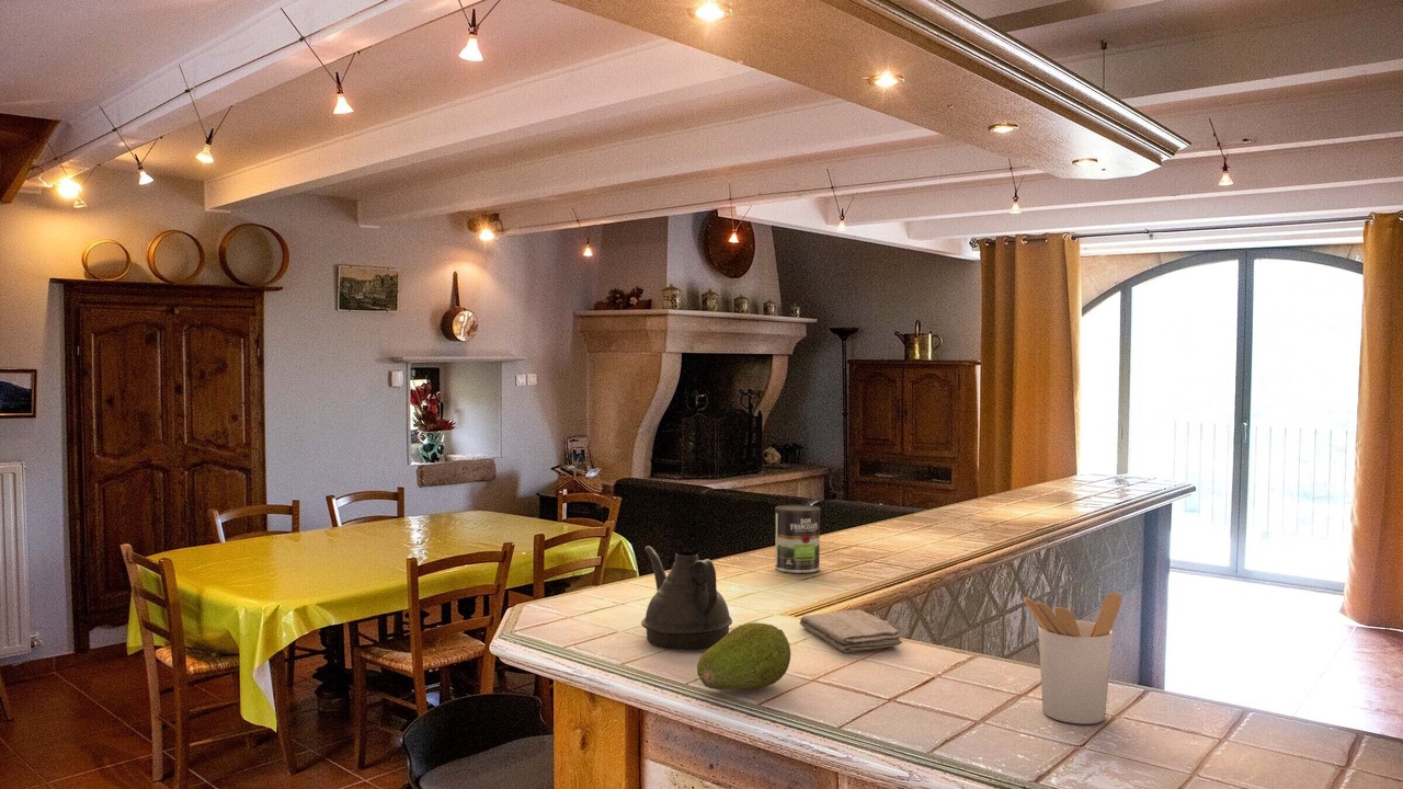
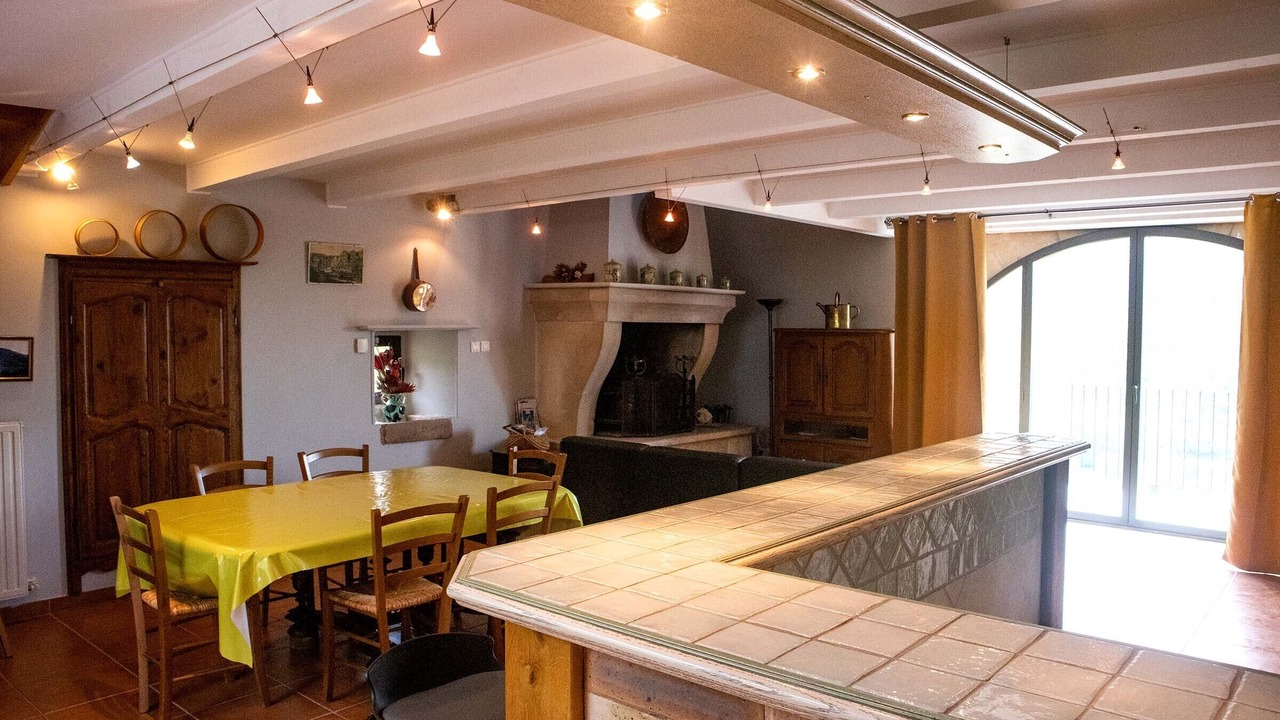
- fruit (745, 656)
- utensil holder (1066, 653)
- coffee can (797, 538)
- teapot (680, 592)
- washcloth (849, 628)
